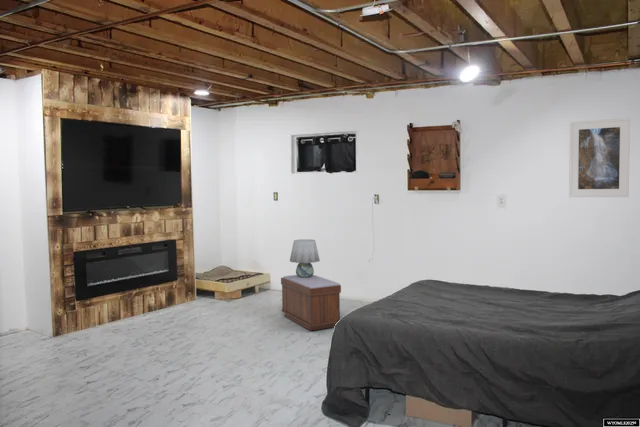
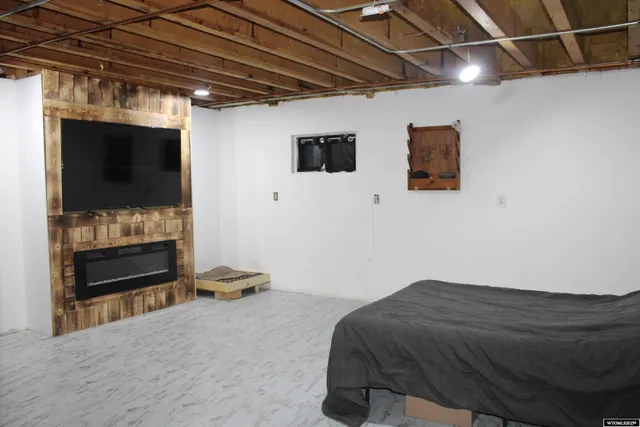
- bench (310, 299)
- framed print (598, 158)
- table lamp (304, 258)
